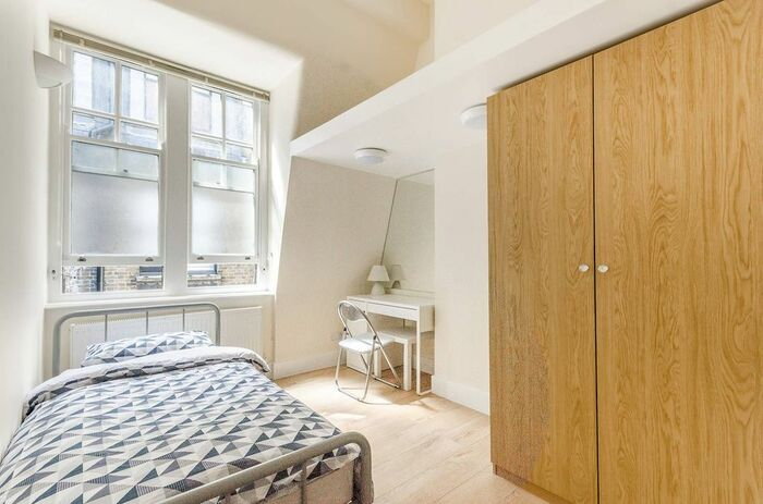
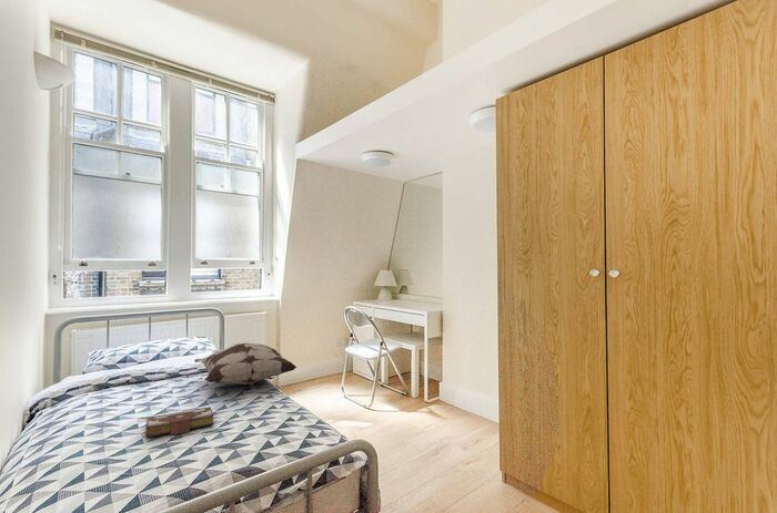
+ decorative pillow (243, 362)
+ book (180, 420)
